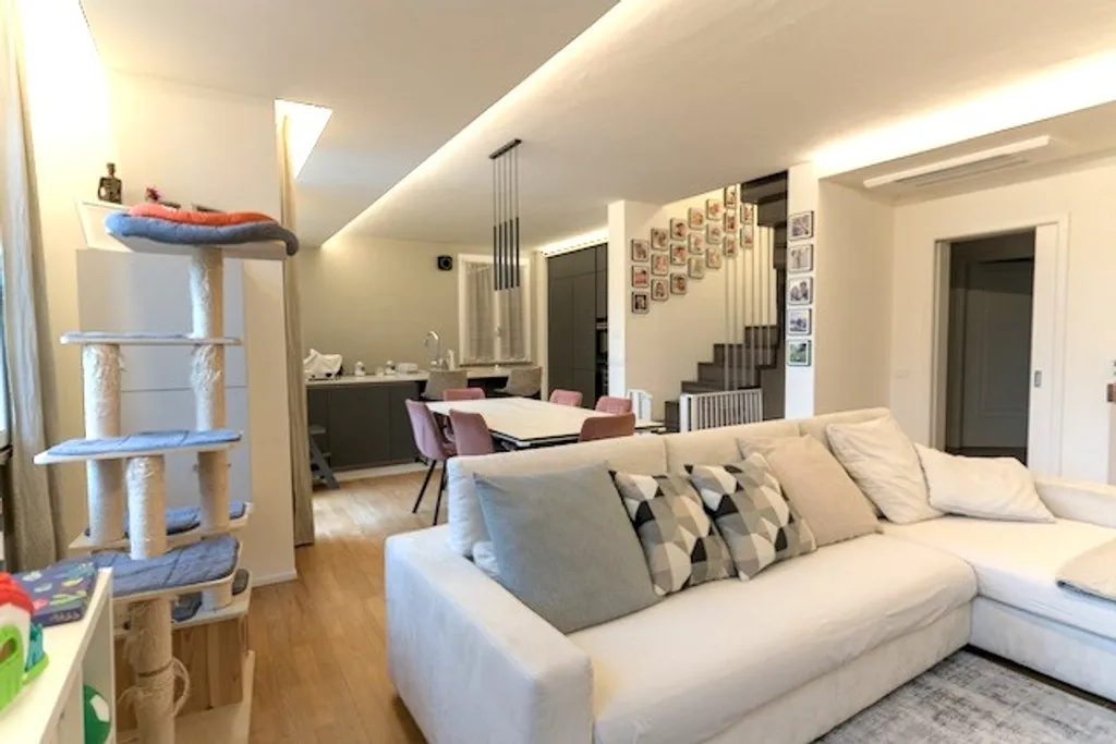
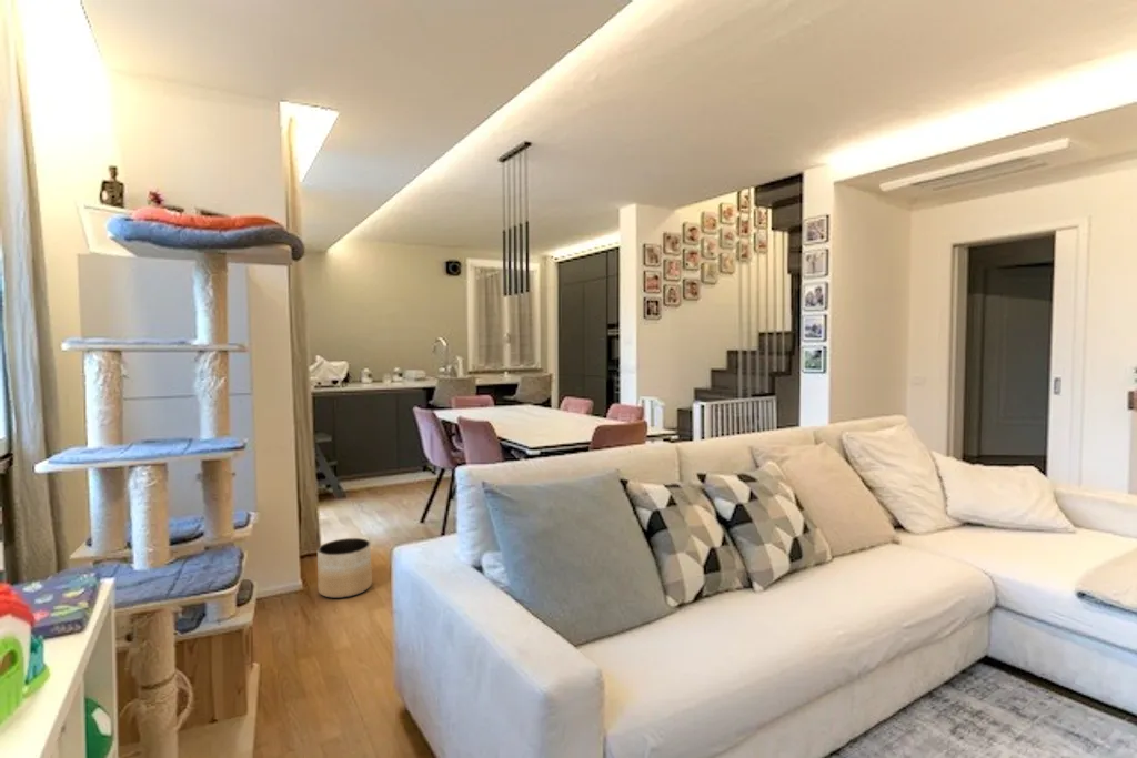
+ planter (344, 567)
